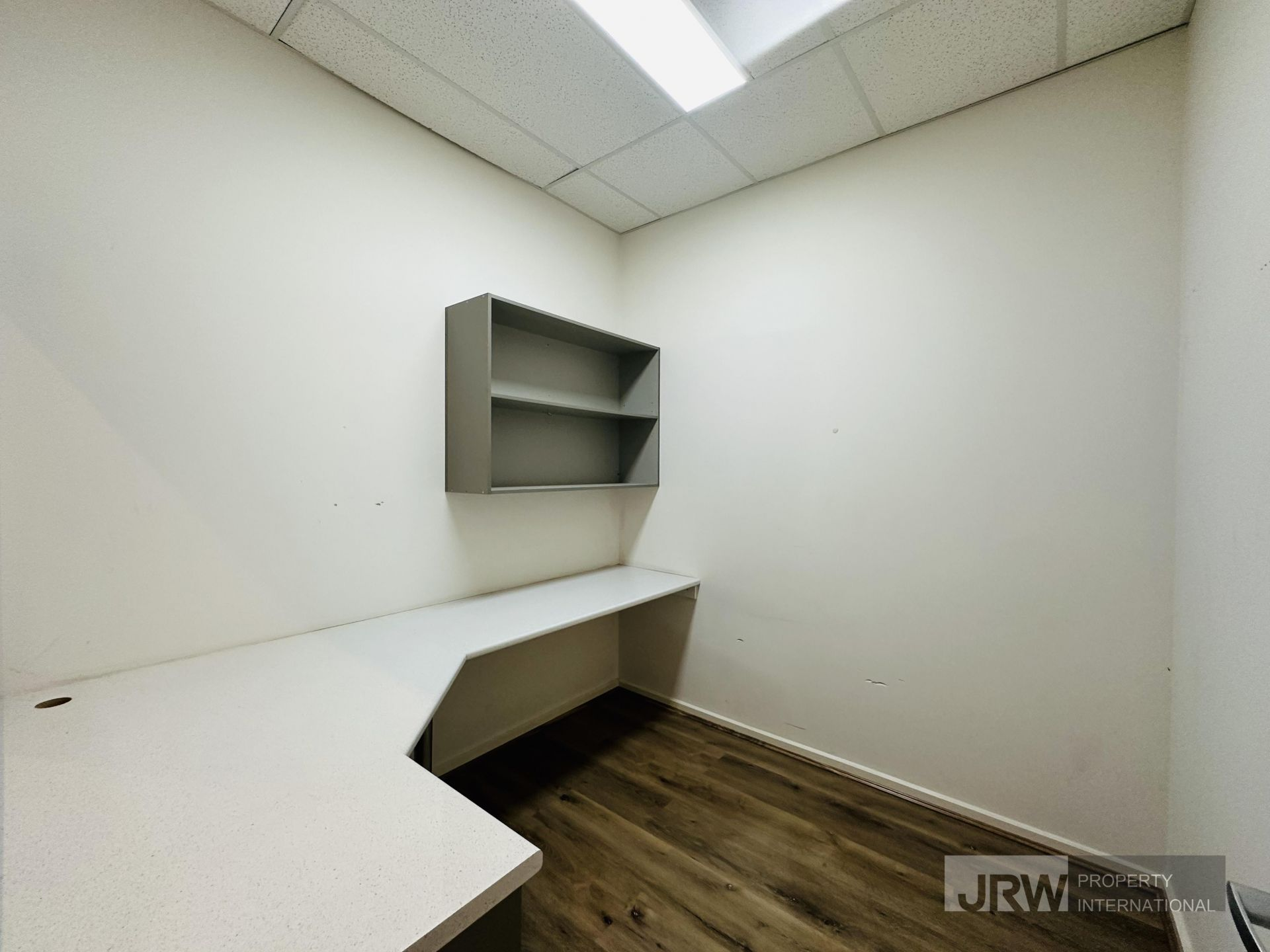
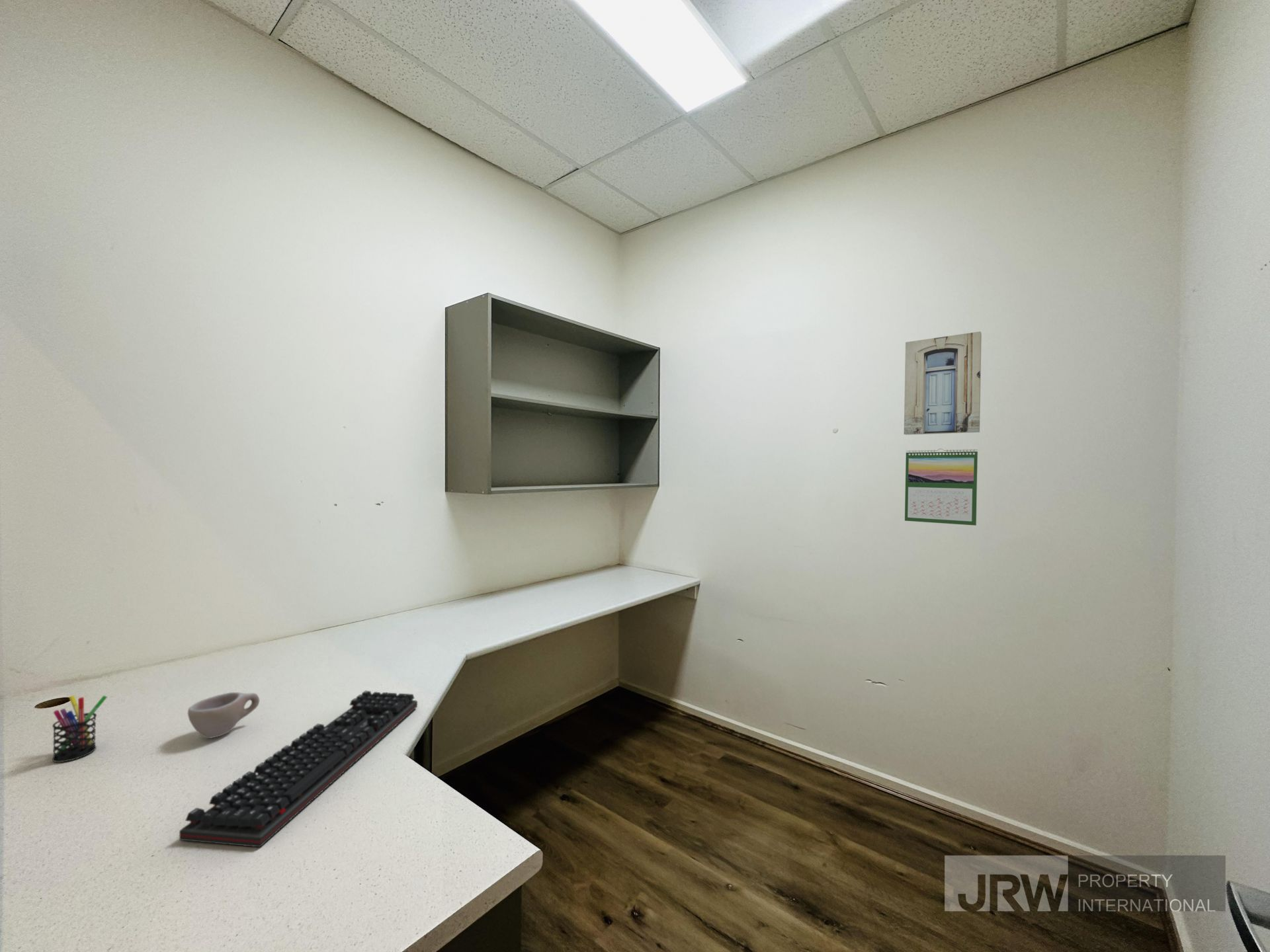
+ wall art (941, 385)
+ calendar (939, 485)
+ pen holder (80, 723)
+ keyboard (325, 750)
+ cup (224, 714)
